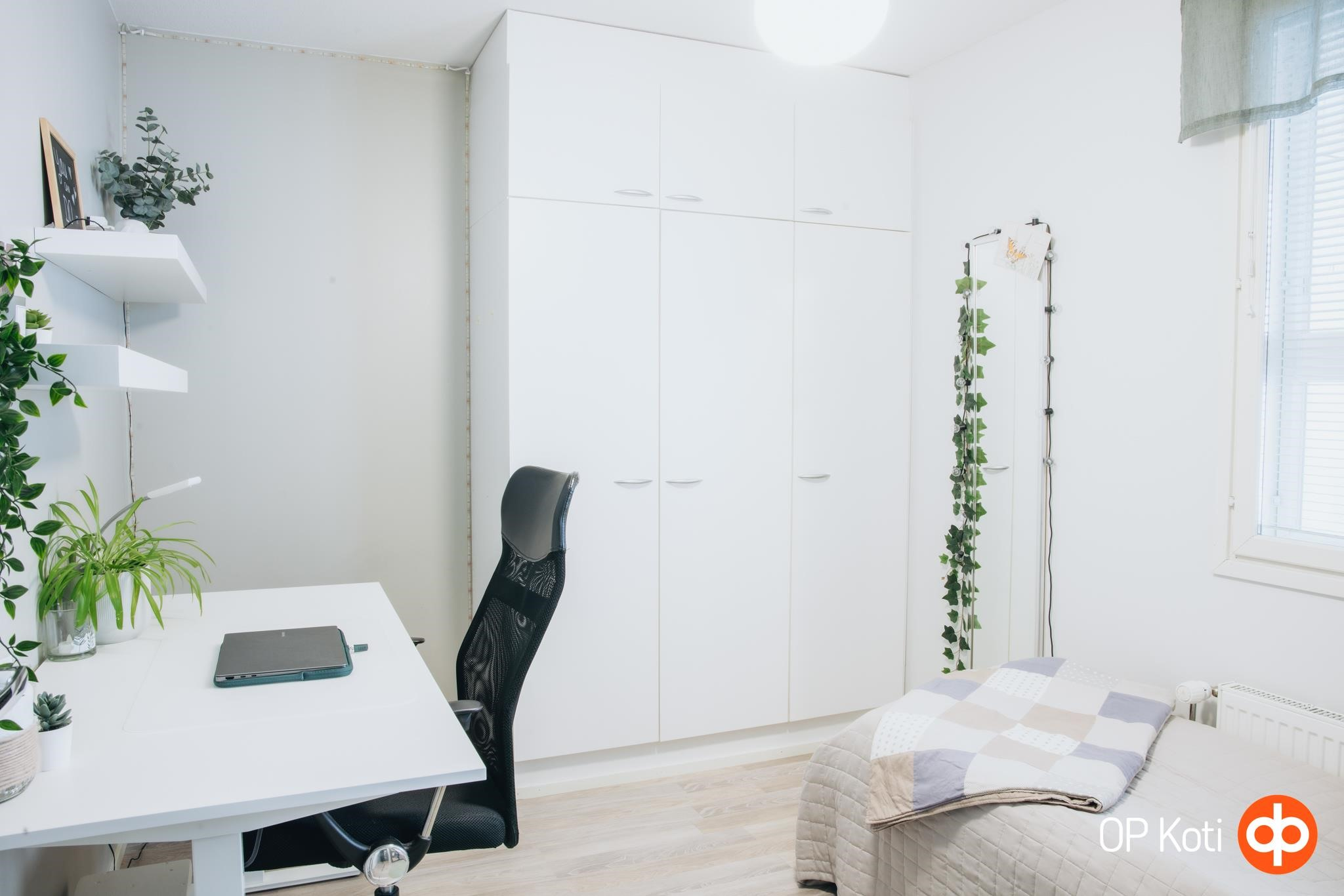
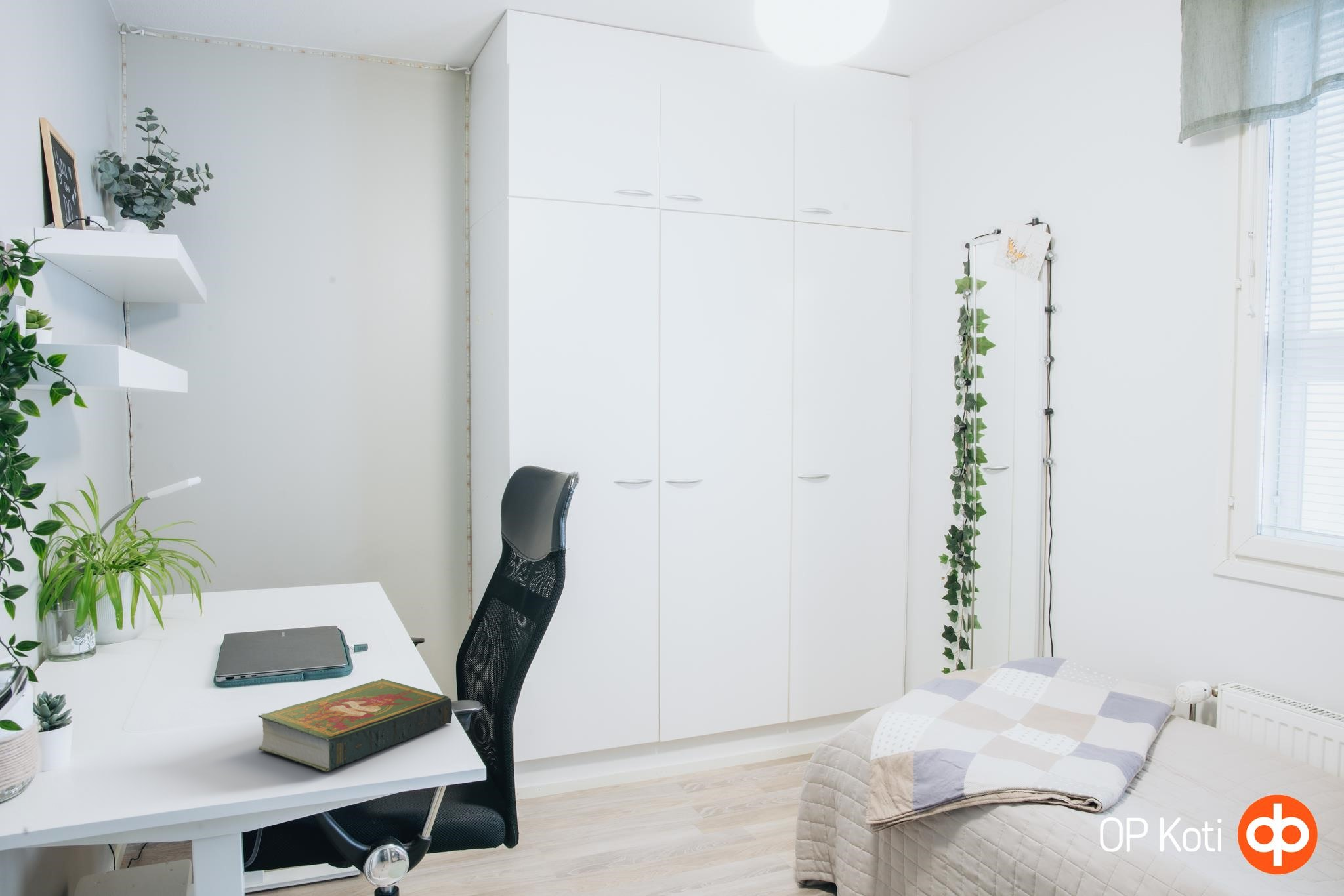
+ book (359, 719)
